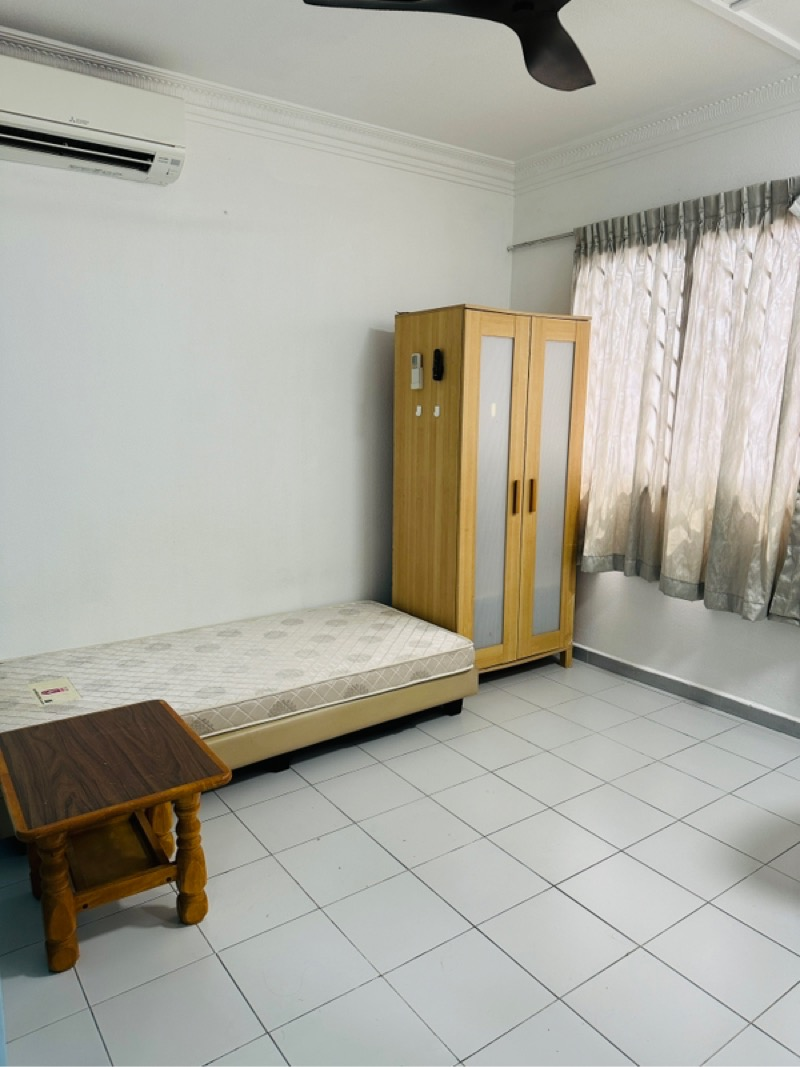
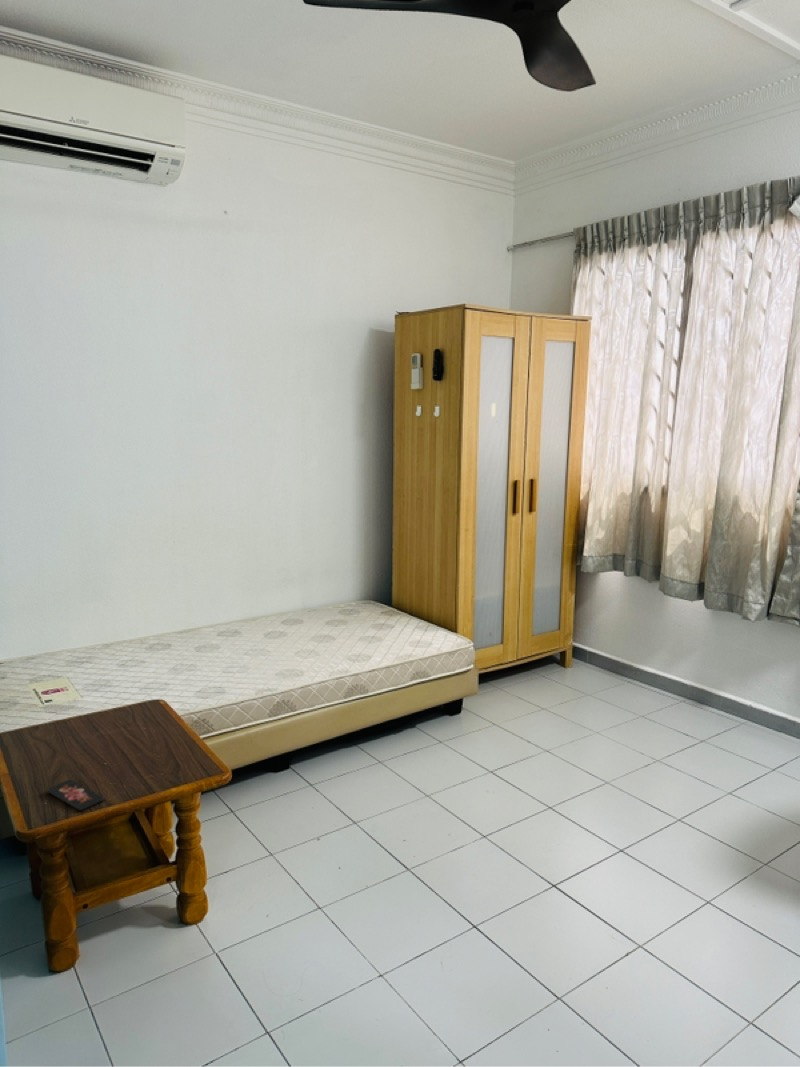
+ smartphone (75, 794)
